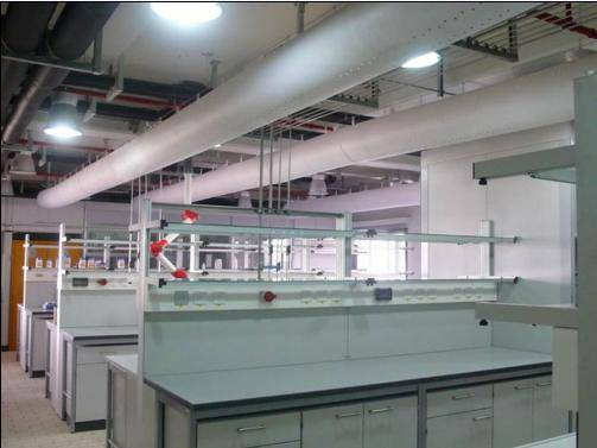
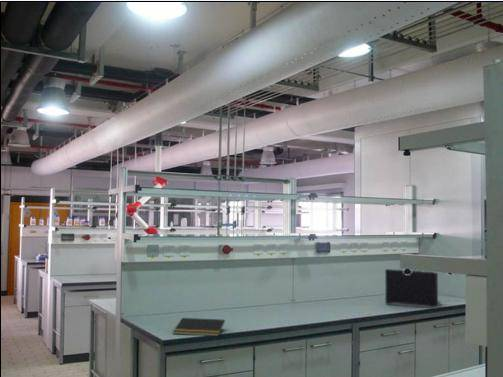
+ laptop computer (413, 286)
+ notepad (199, 326)
